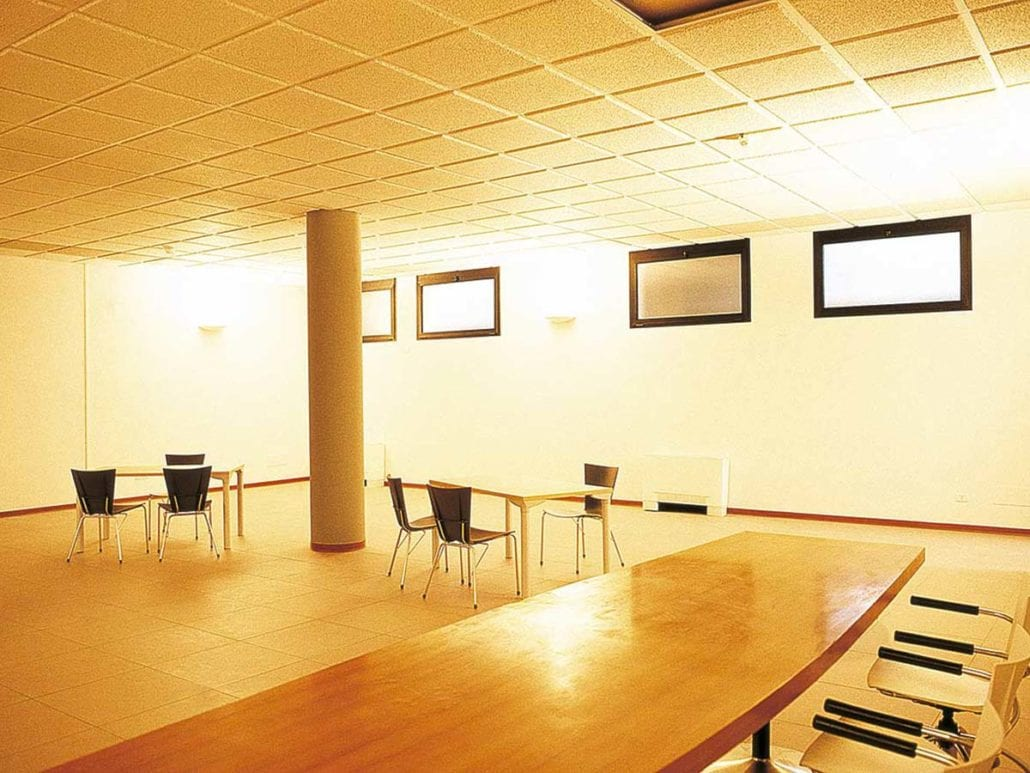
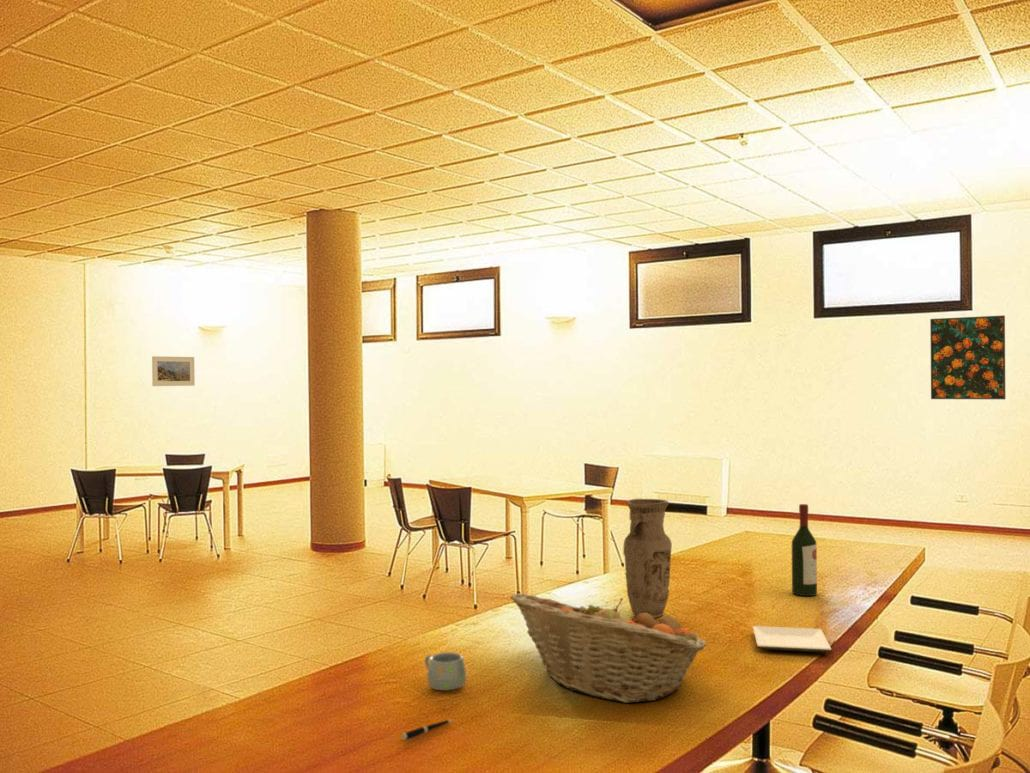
+ vase (647, 557)
+ plate (790, 640)
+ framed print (967, 358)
+ mug (442, 670)
+ fruit basket (605, 636)
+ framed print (173, 371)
+ wine bottle (804, 548)
+ pen (429, 727)
